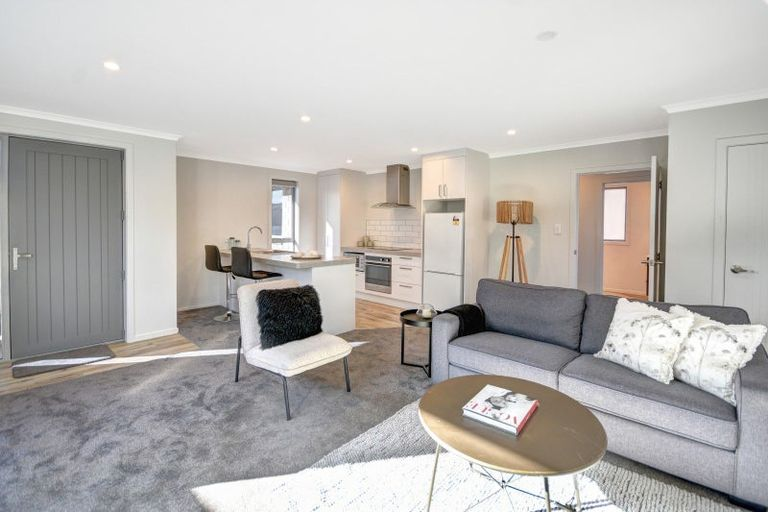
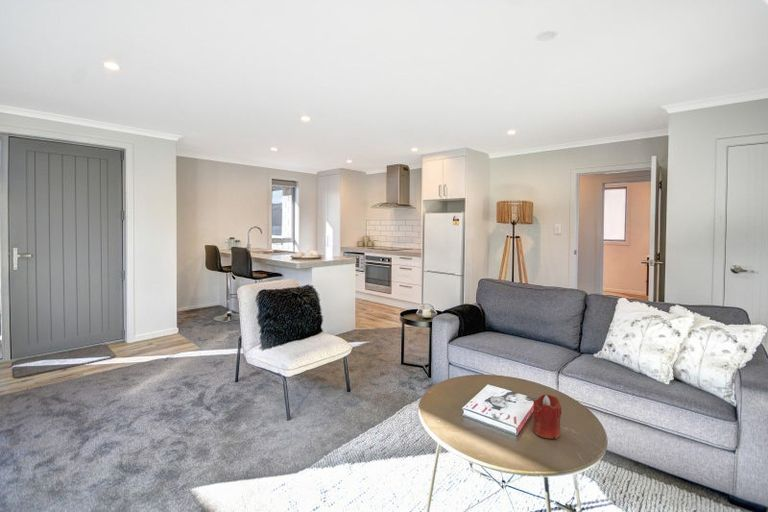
+ candle (546, 414)
